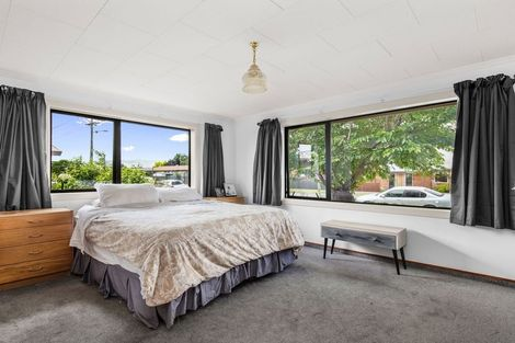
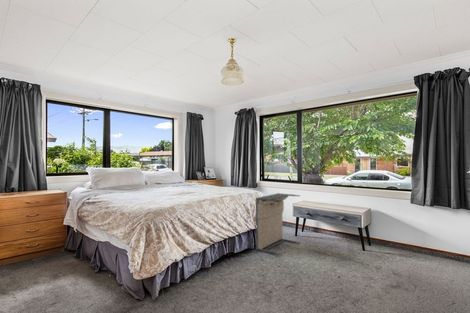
+ laundry hamper (279, 221)
